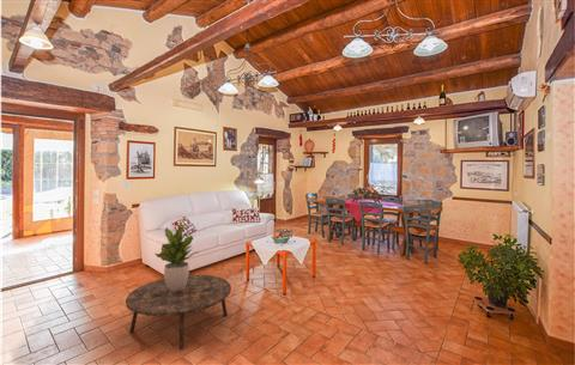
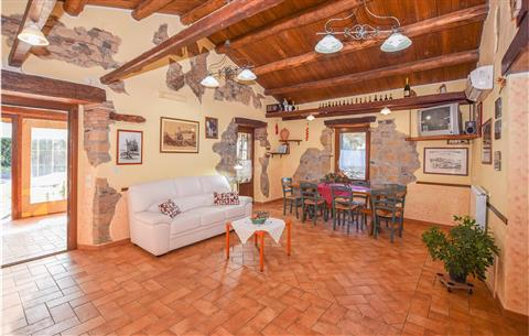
- potted plant (175, 256)
- coffee table (181, 306)
